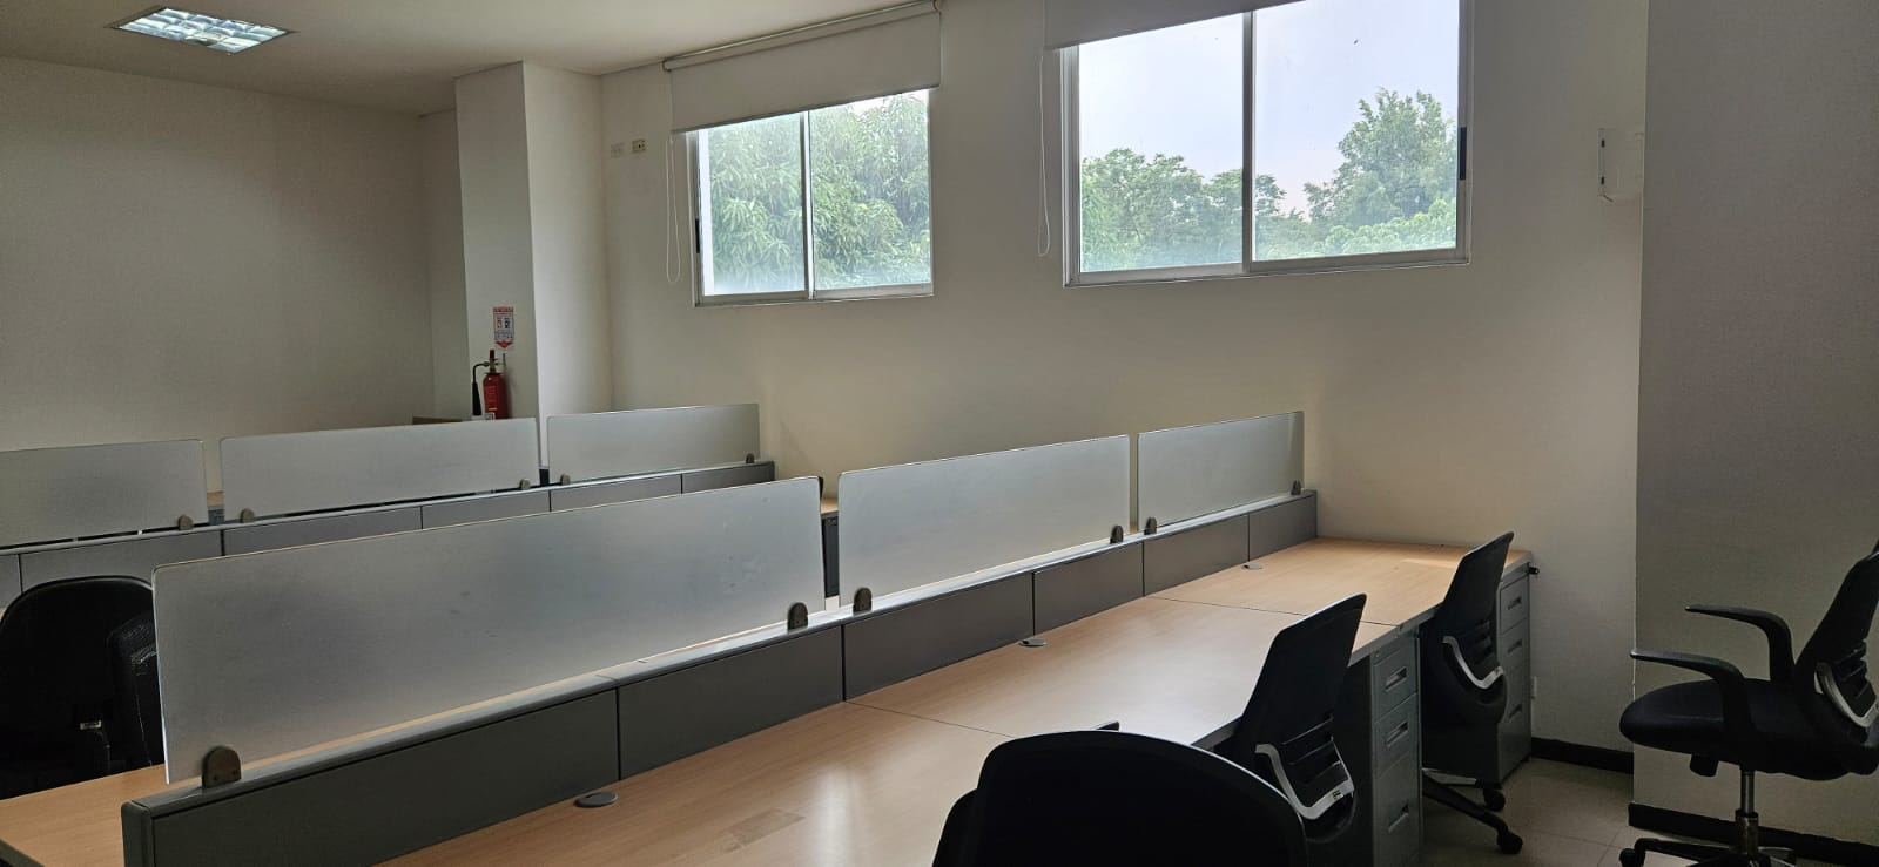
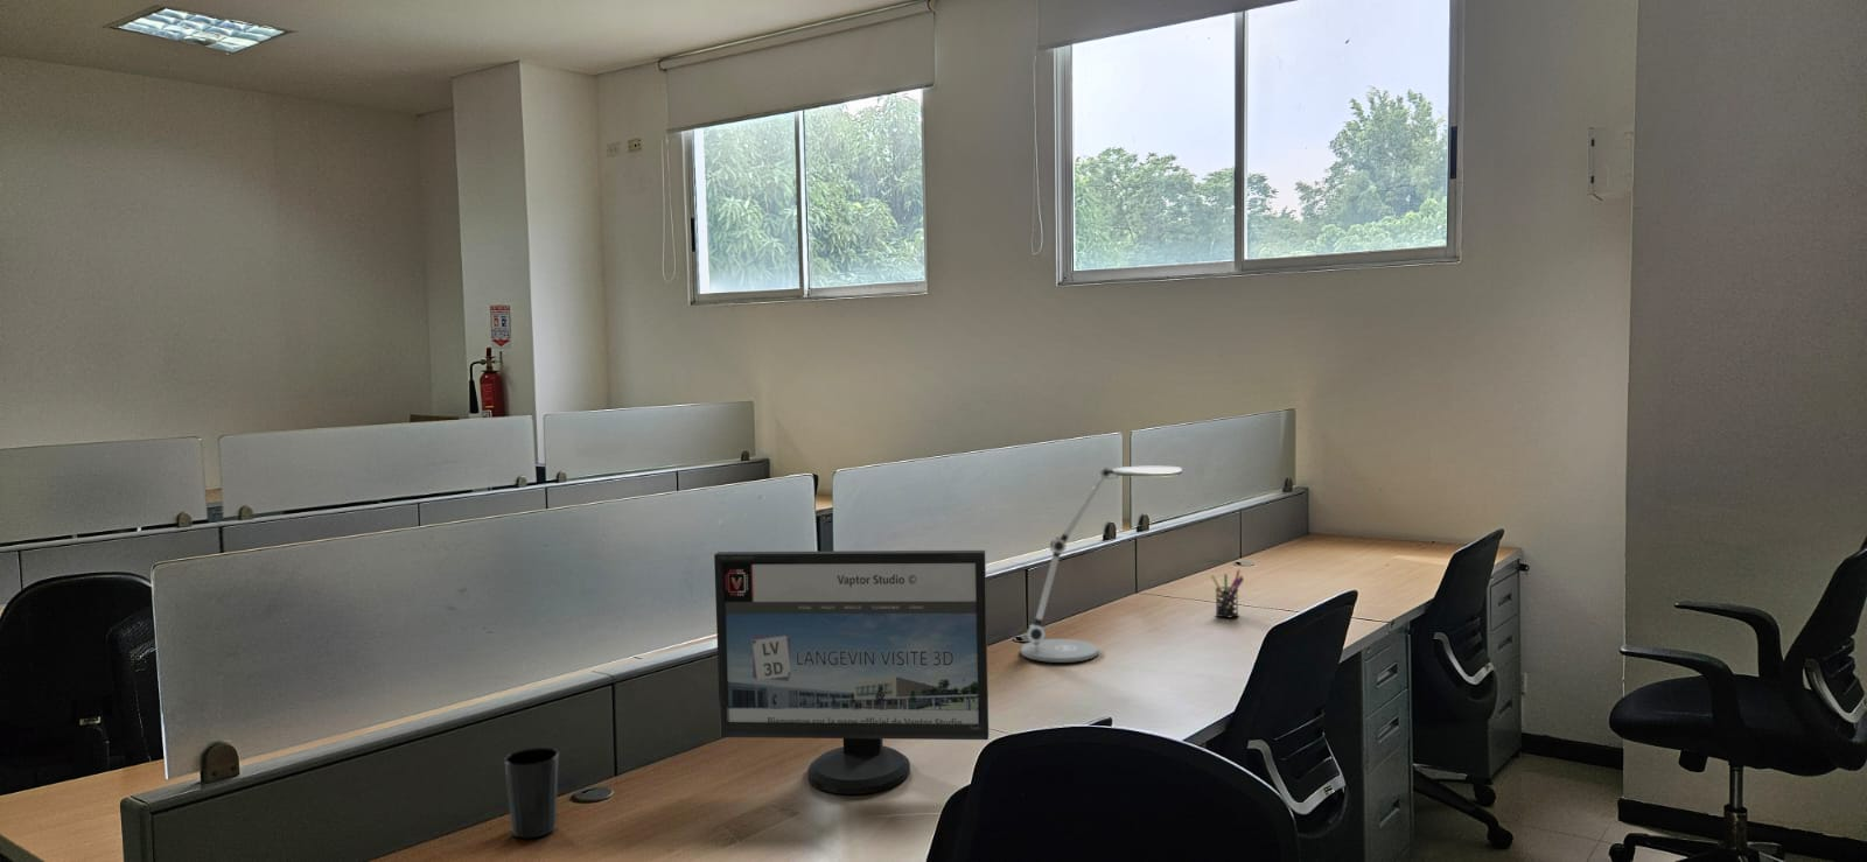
+ pen holder (1228, 592)
+ computer monitor (854, 661)
+ cup (533, 793)
+ desk lamp (1066, 546)
